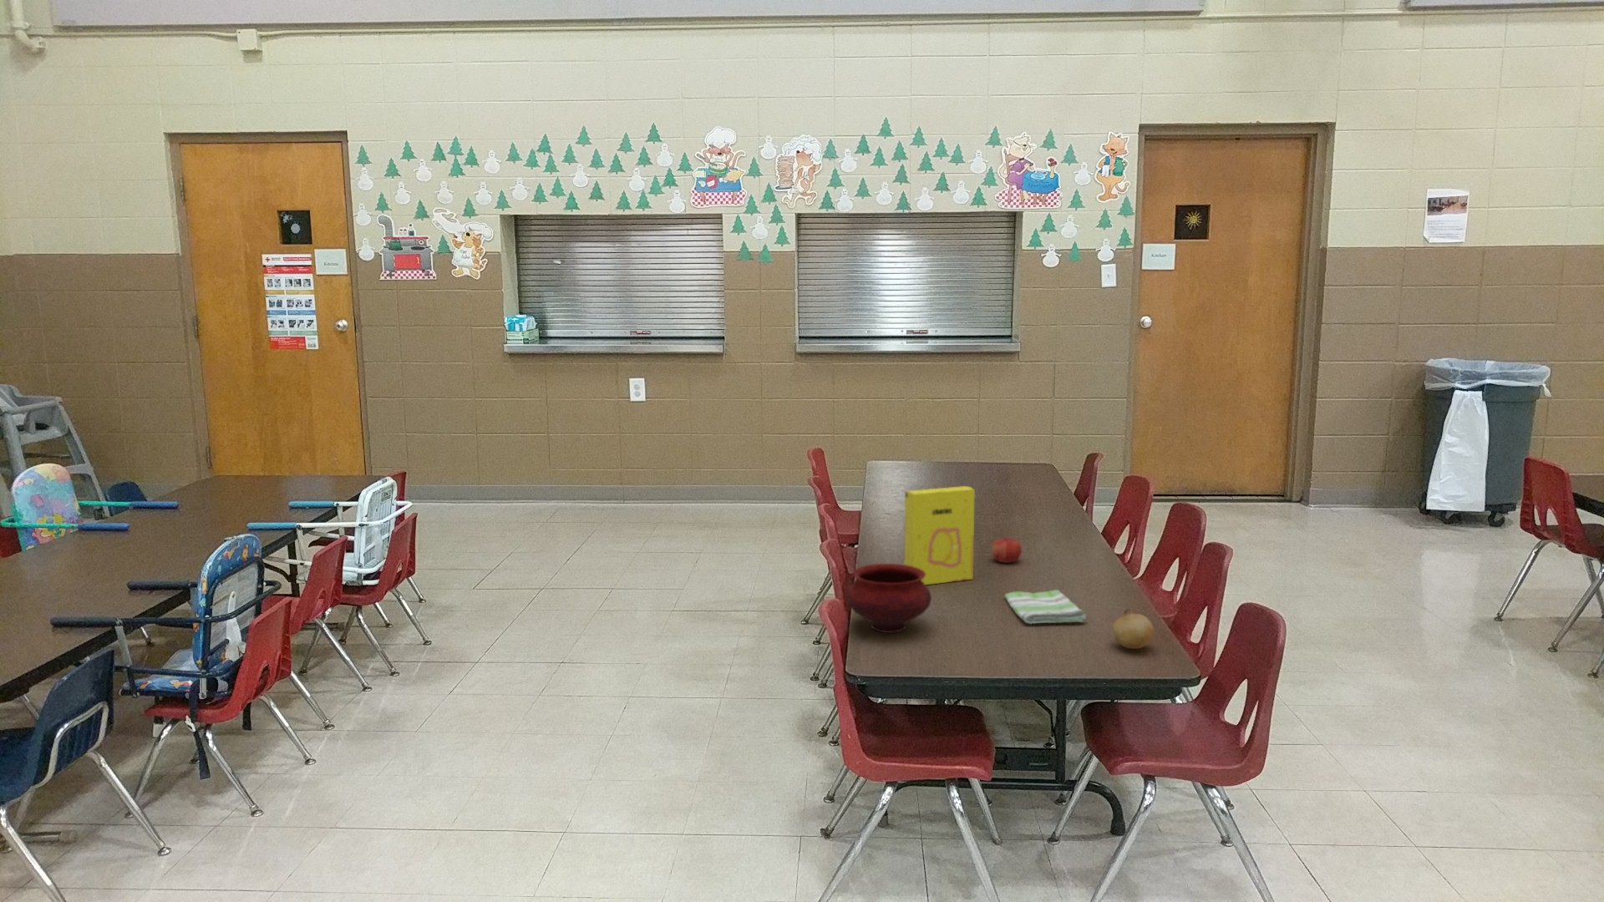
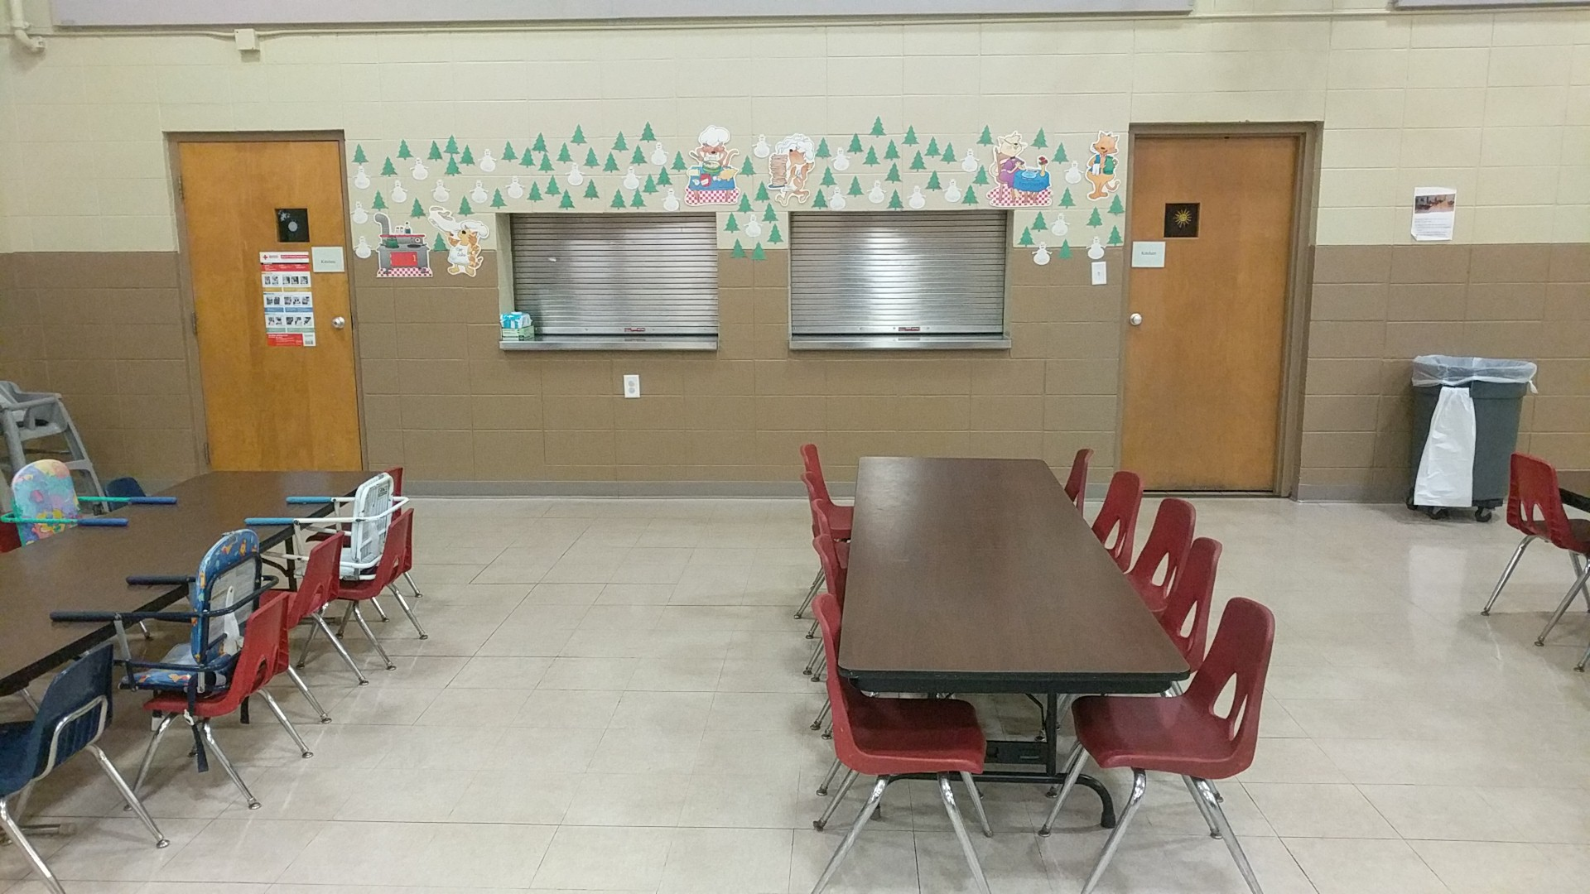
- dish towel (1042, 604)
- fruit (1132, 629)
- cereal box (939, 534)
- bowl (888, 600)
- fruit (1006, 548)
